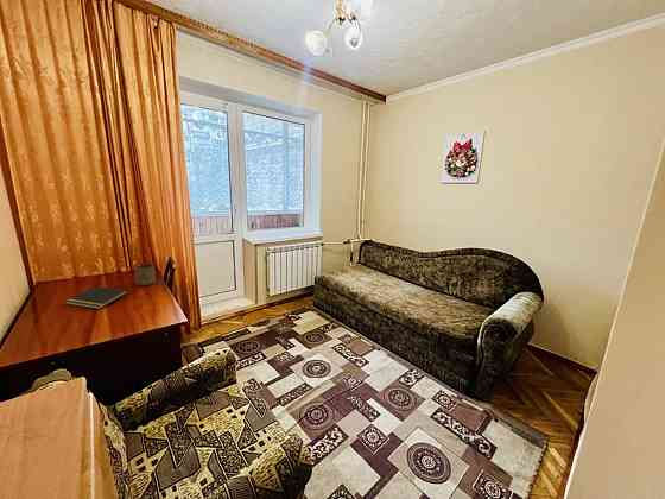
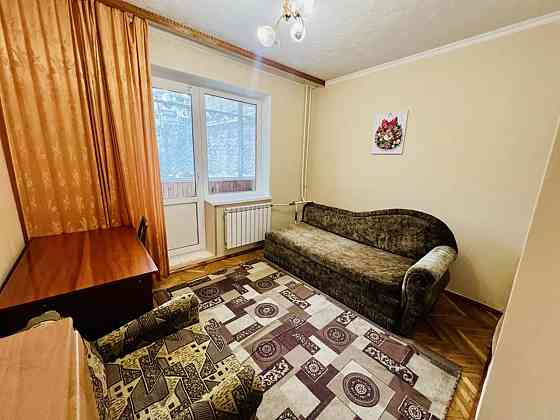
- notepad (96, 296)
- cup (145, 274)
